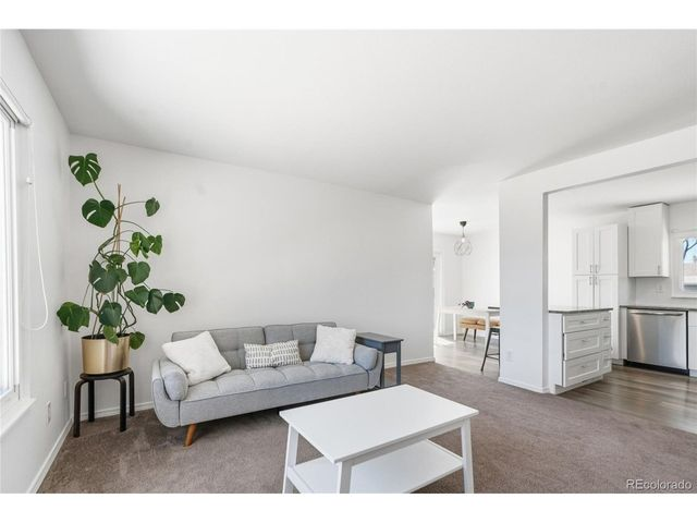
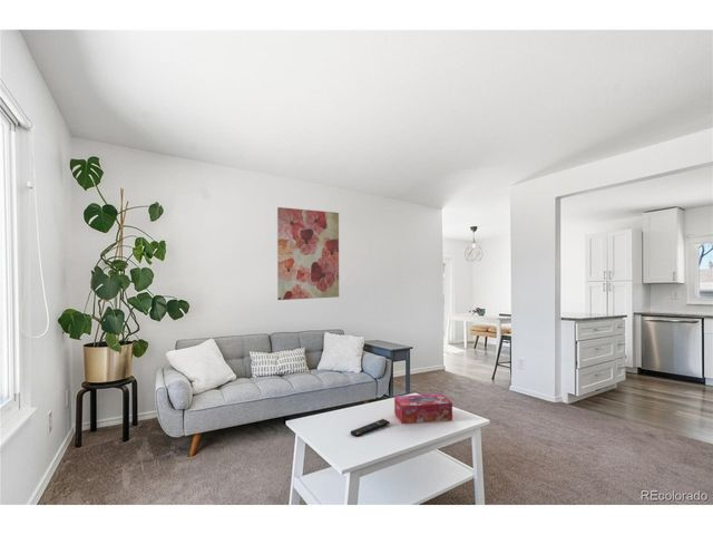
+ wall art (309, 254)
+ remote control (370, 427)
+ tissue box (422, 408)
